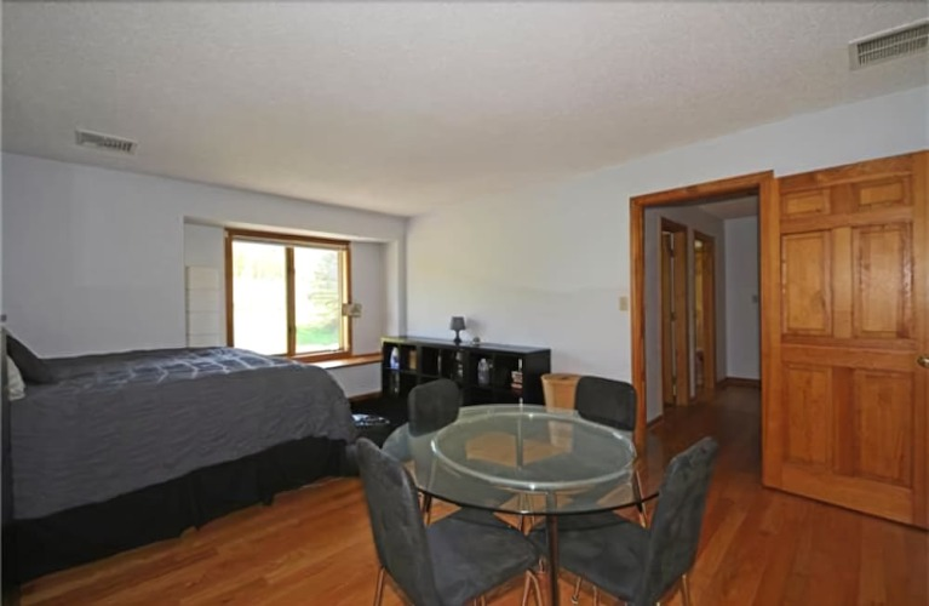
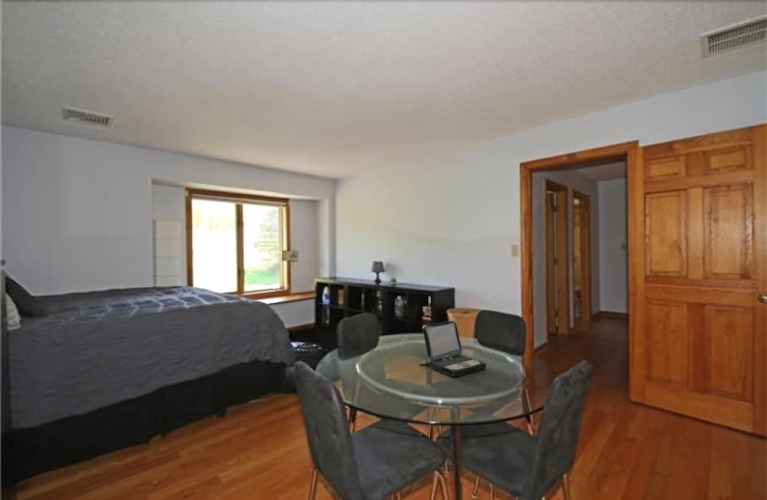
+ laptop (452, 346)
